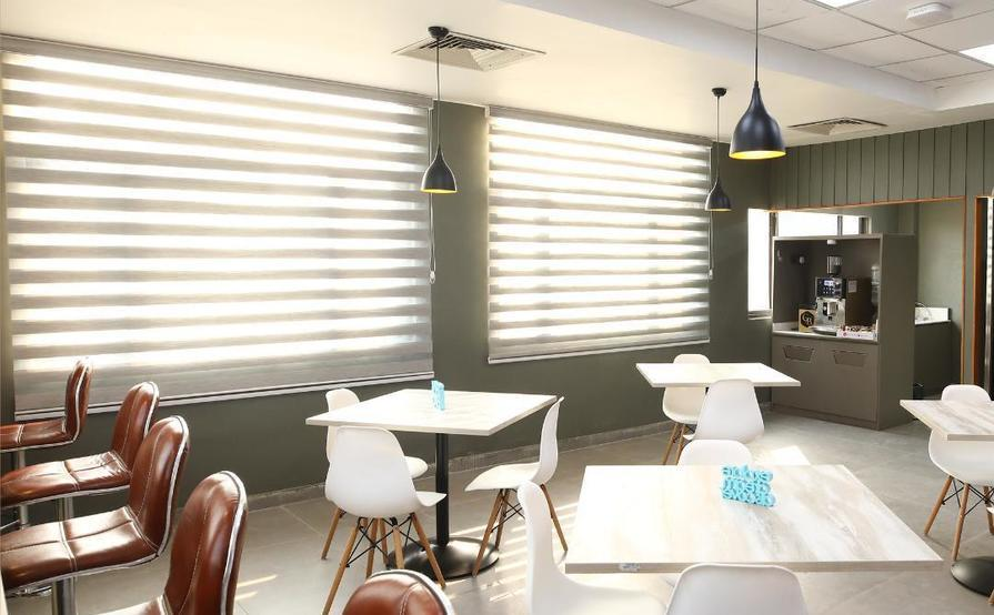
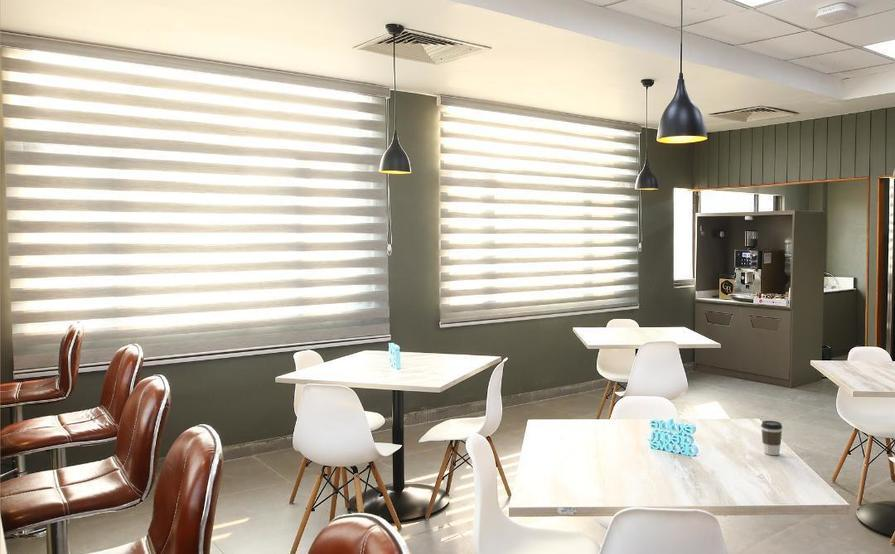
+ coffee cup (771, 437)
